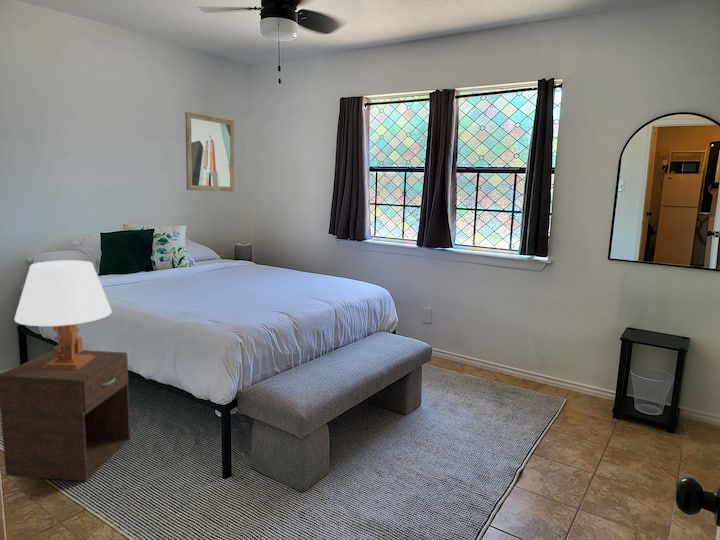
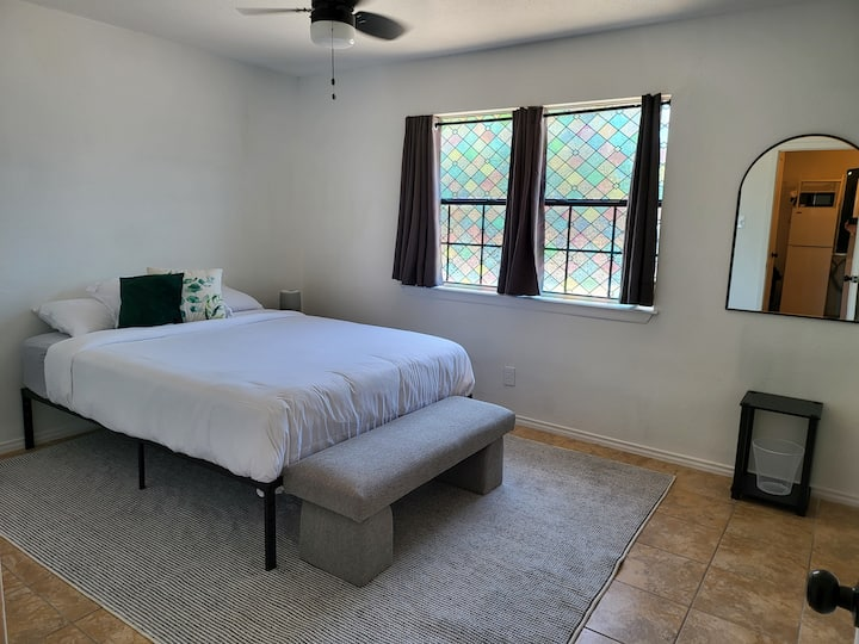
- table lamp (65, 313)
- nightstand (72, 410)
- wall art (211, 154)
